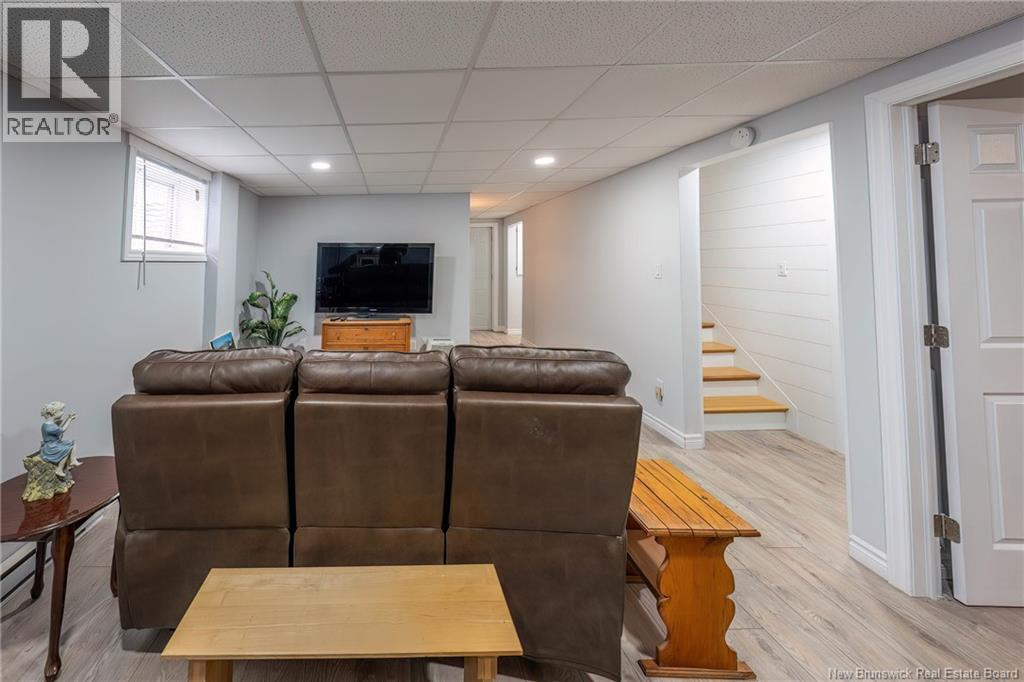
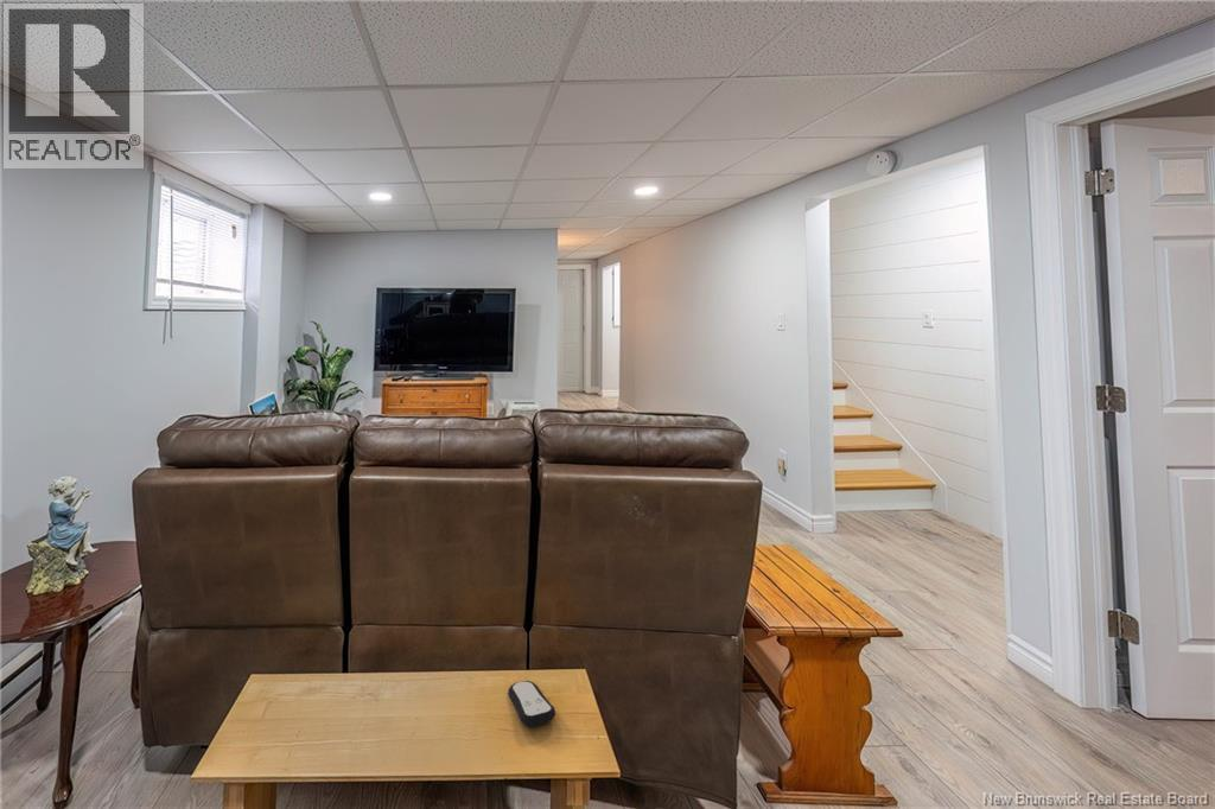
+ remote control (529, 700)
